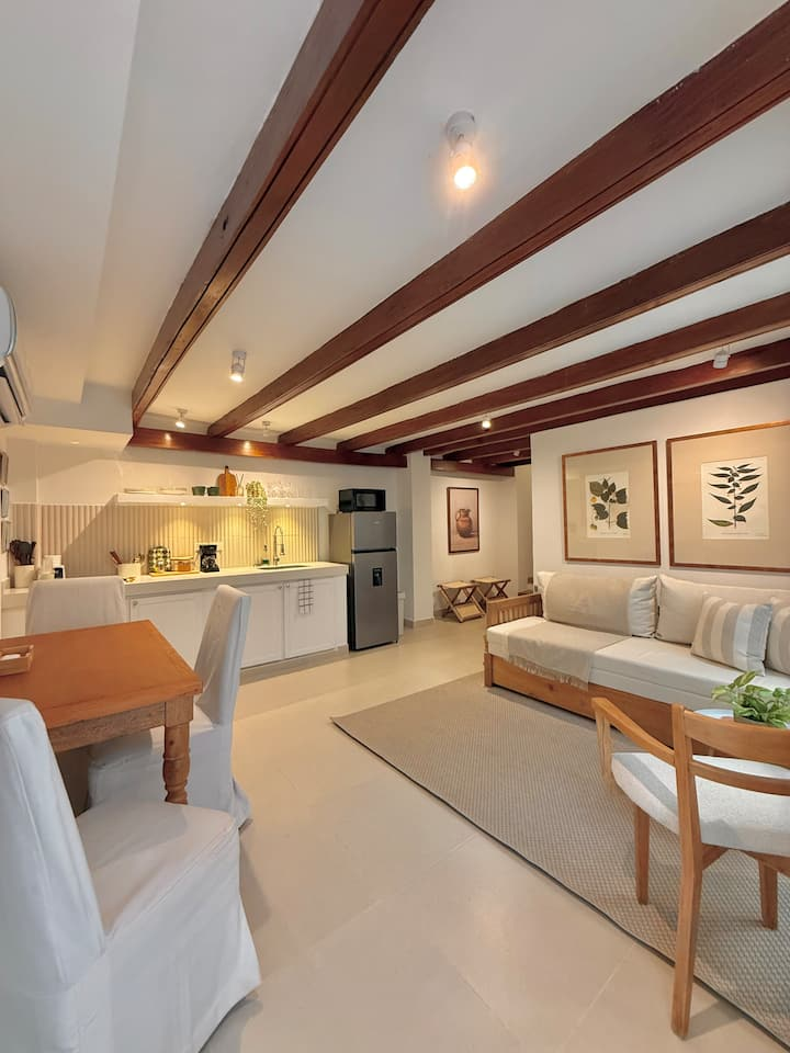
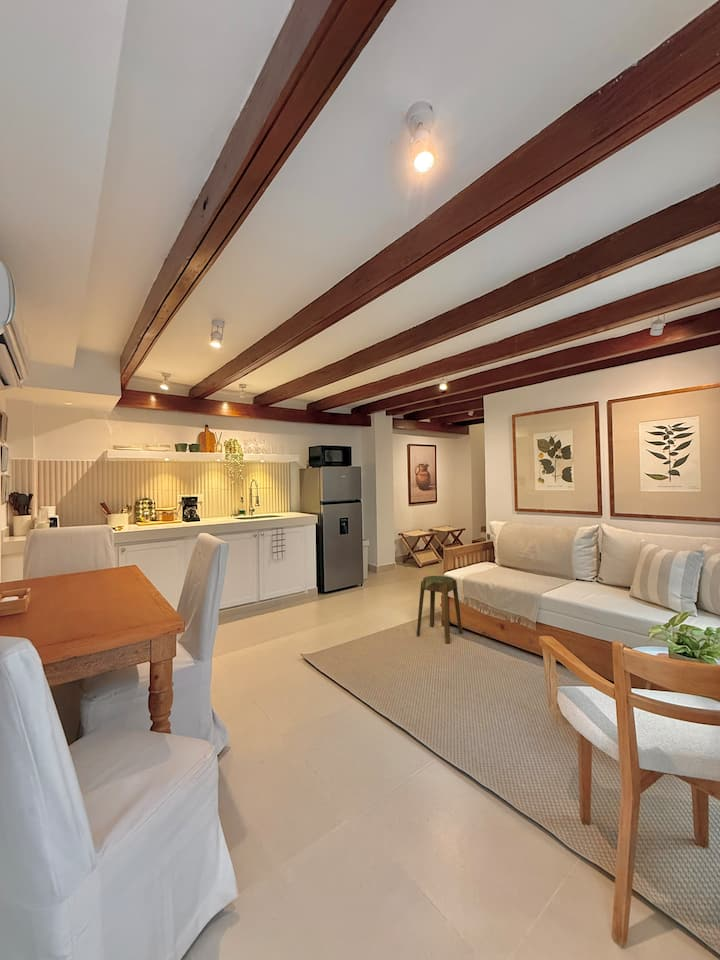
+ stool (443, 606)
